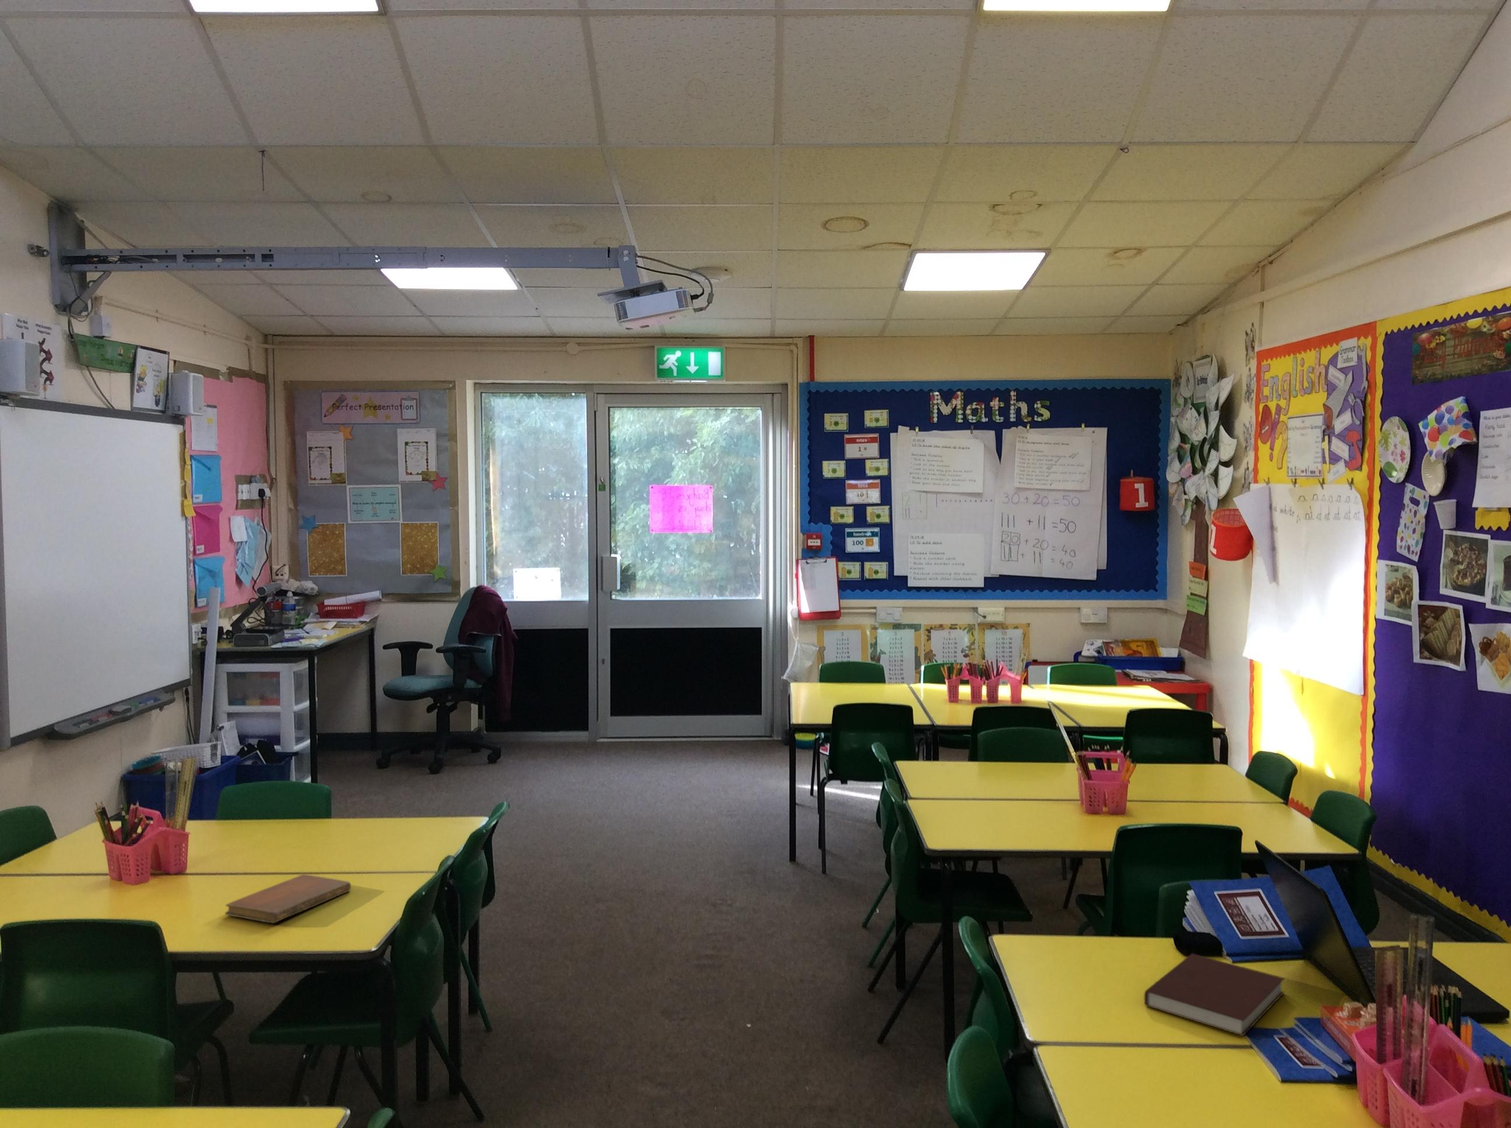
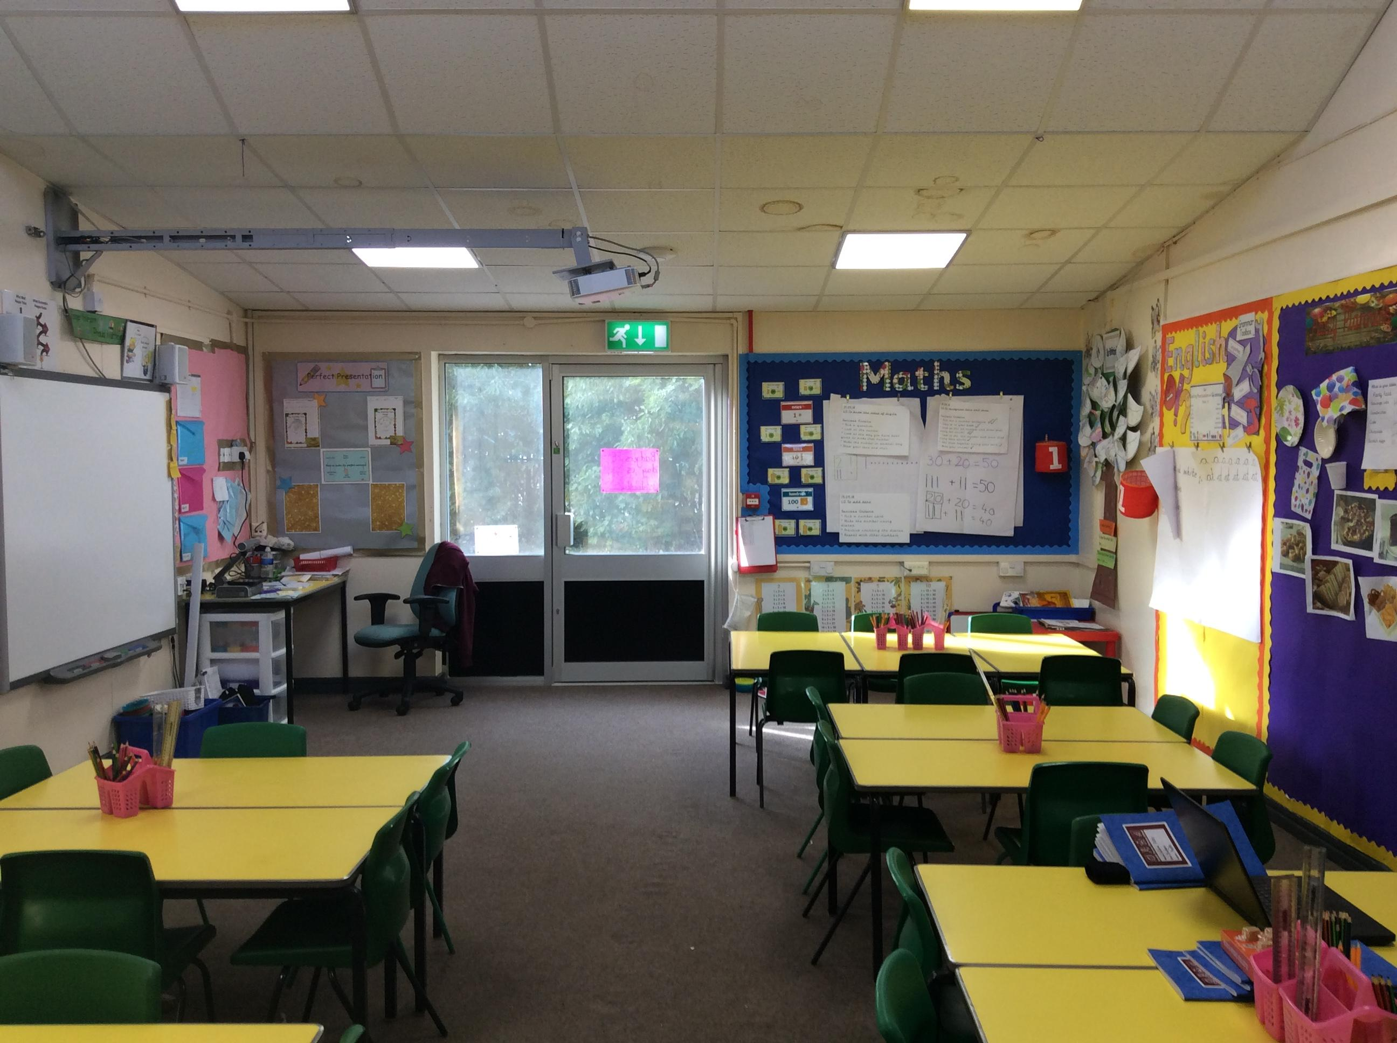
- notebook (289, 897)
- notebook (1215, 991)
